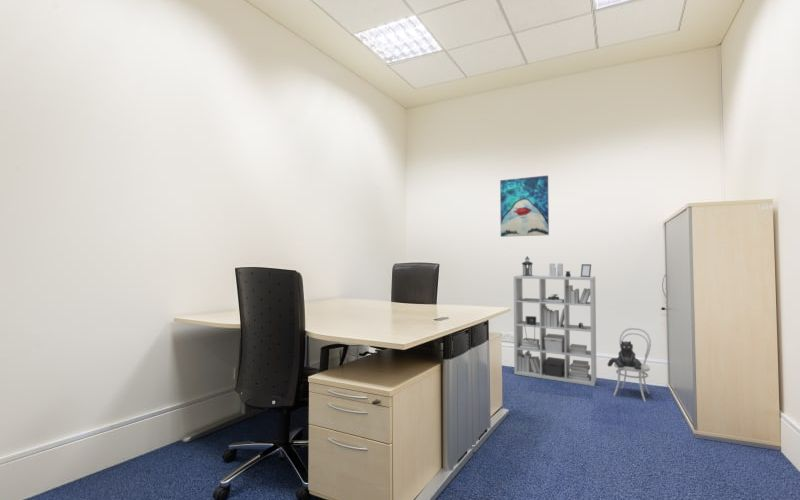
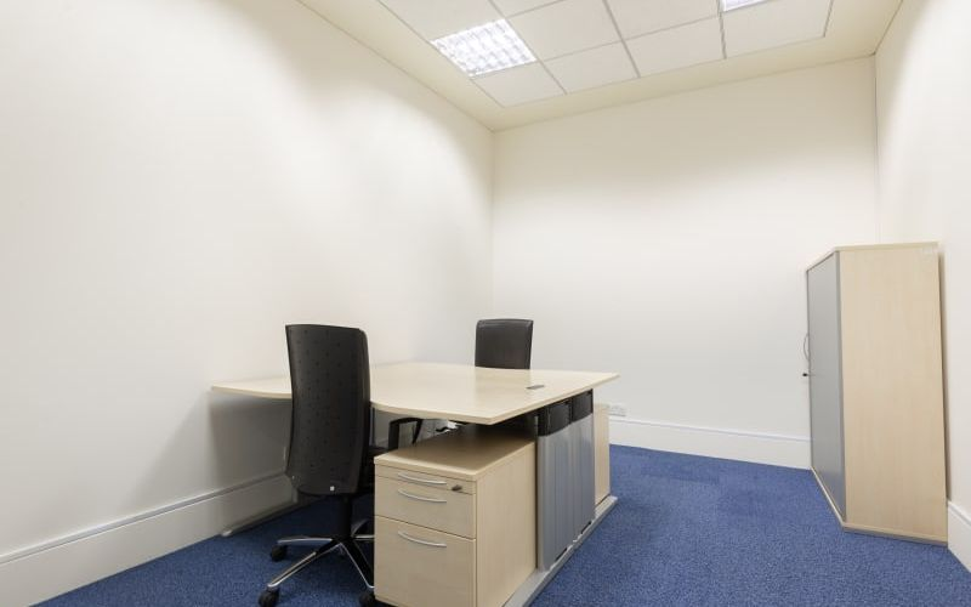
- bookshelf (579, 323)
- wall art (523, 207)
